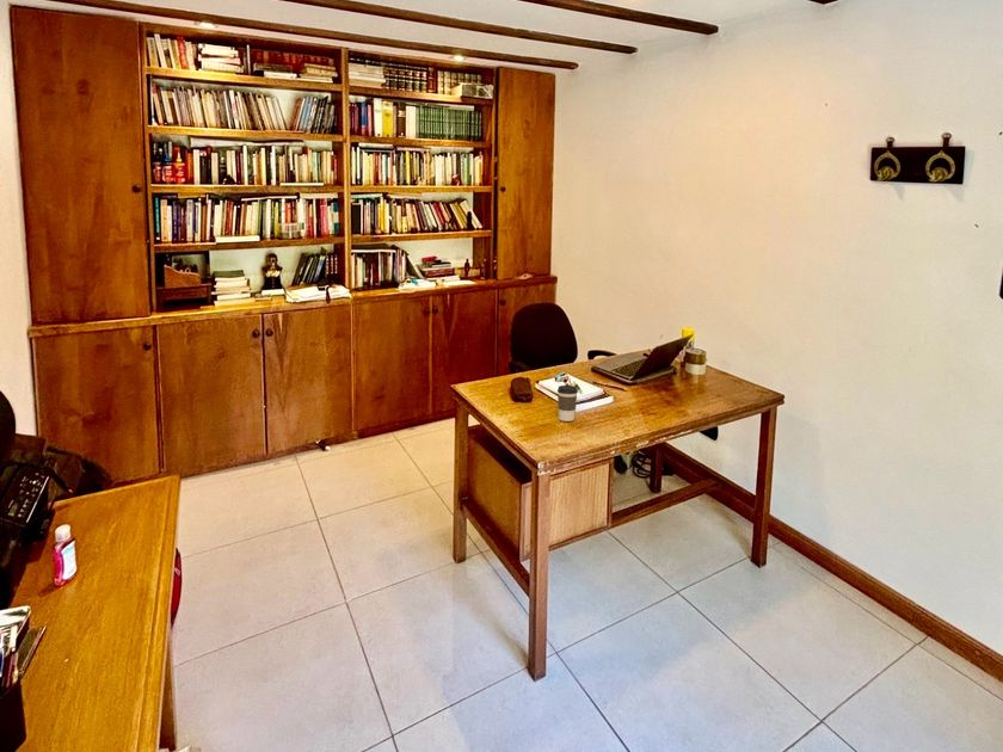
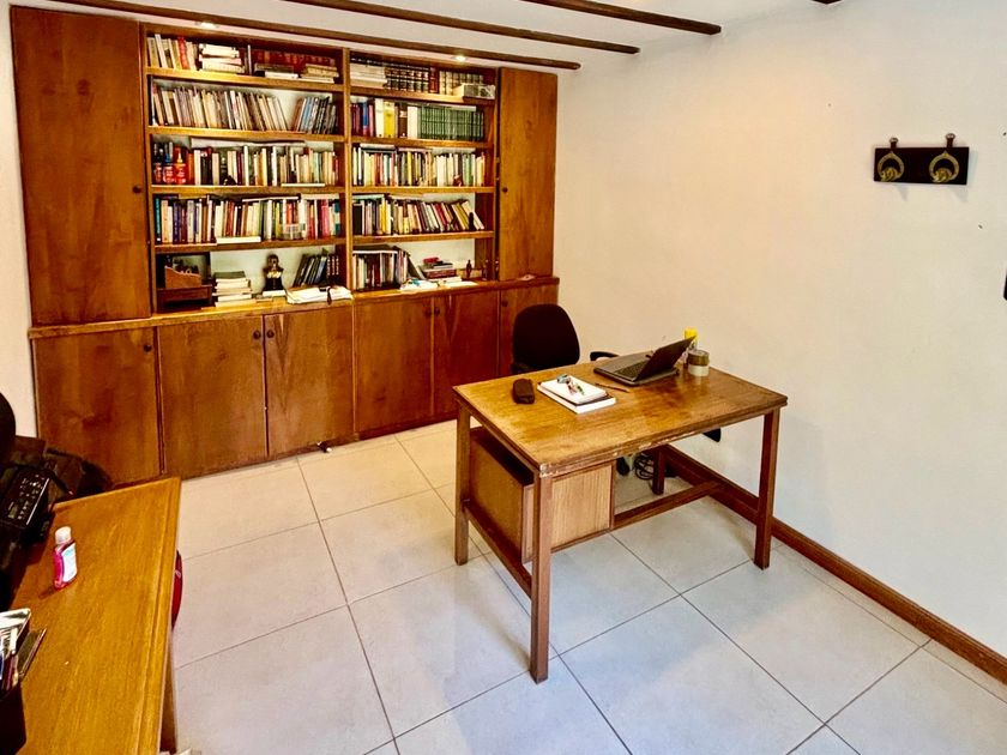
- coffee cup (567, 402)
